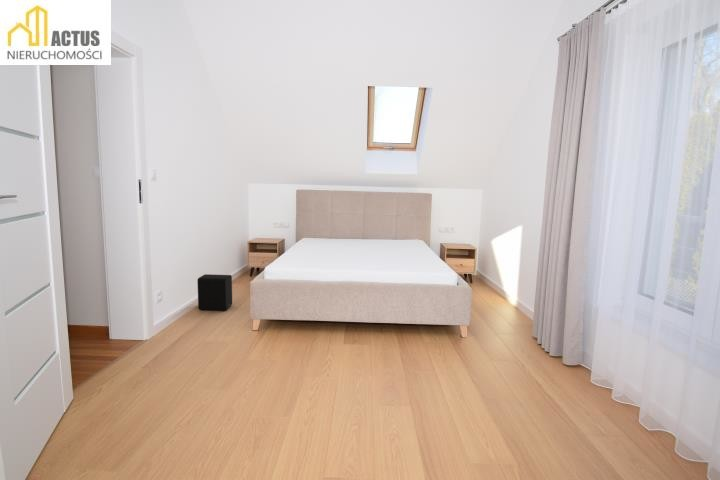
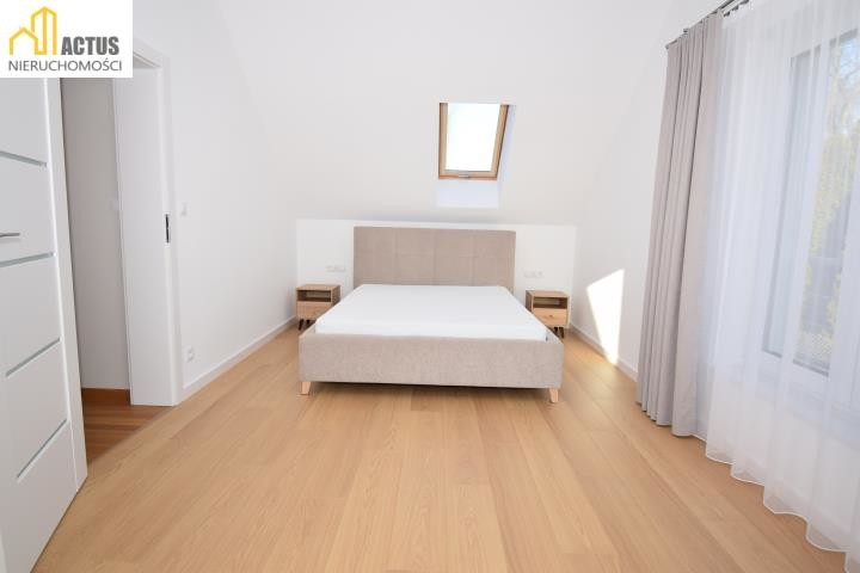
- speaker (214, 292)
